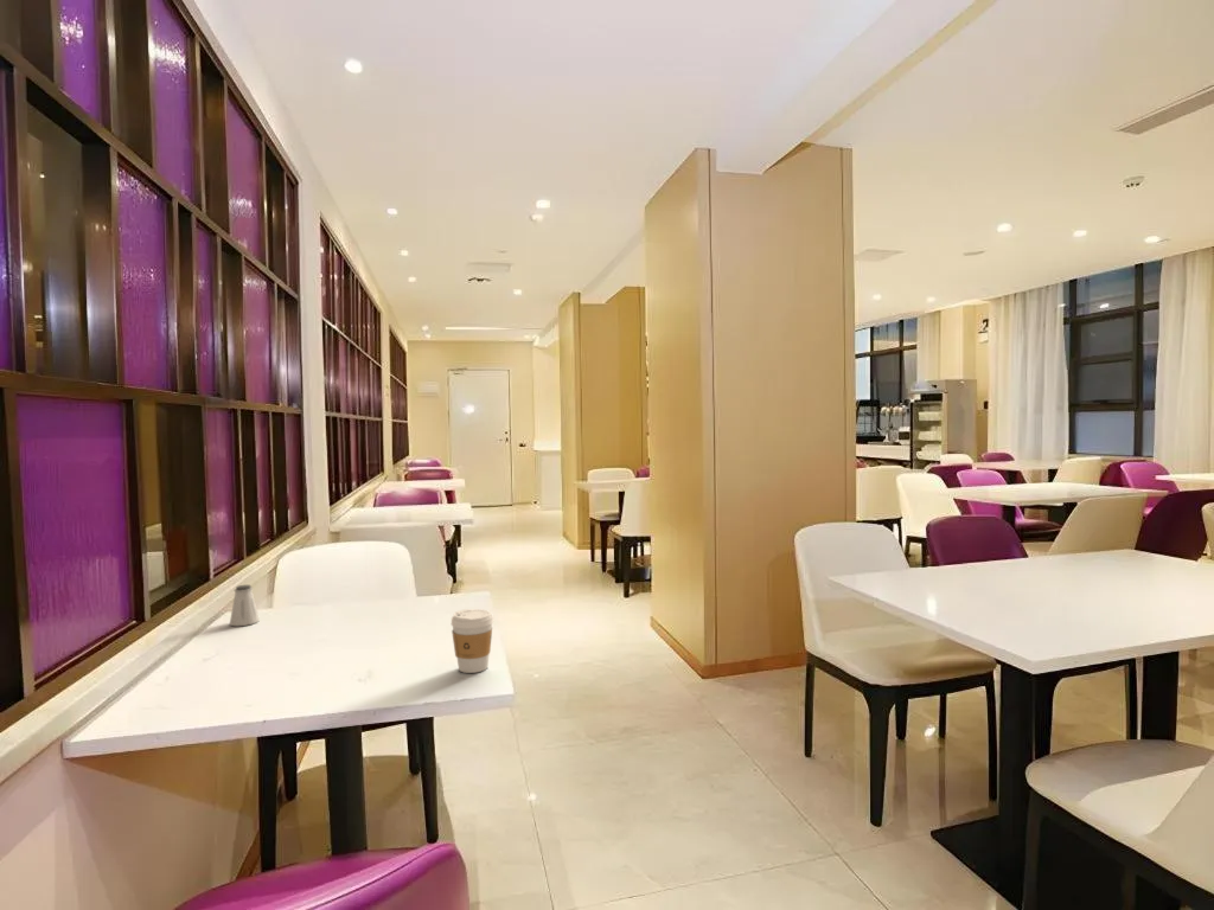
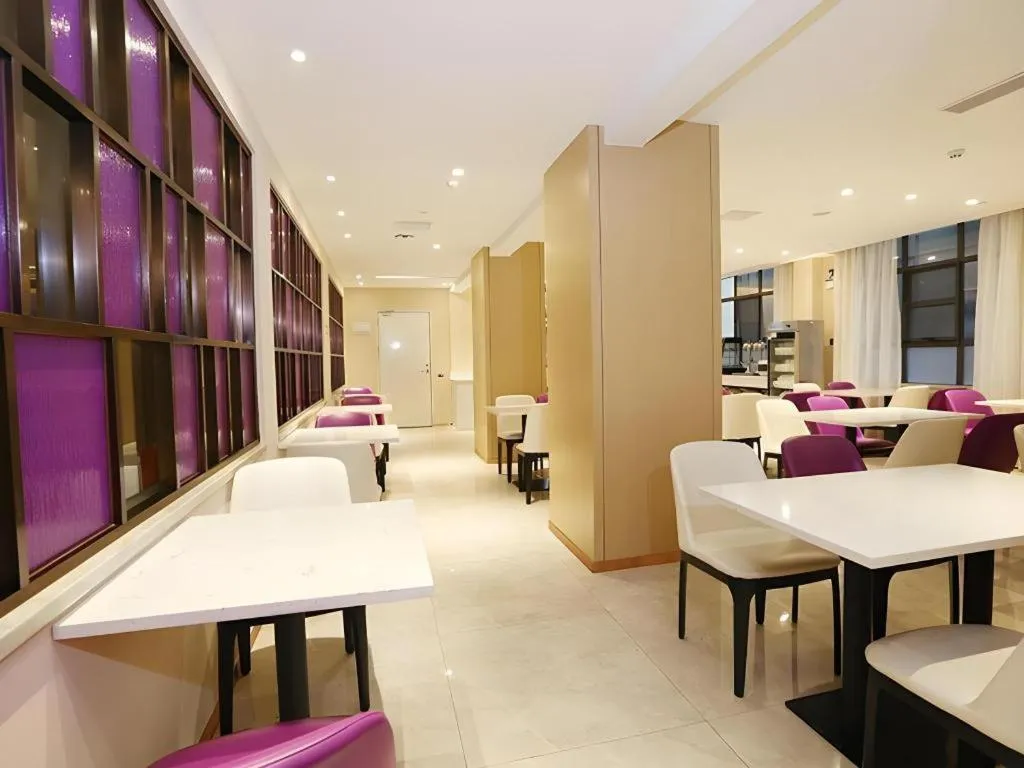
- coffee cup (472, 640)
- saltshaker (243, 603)
